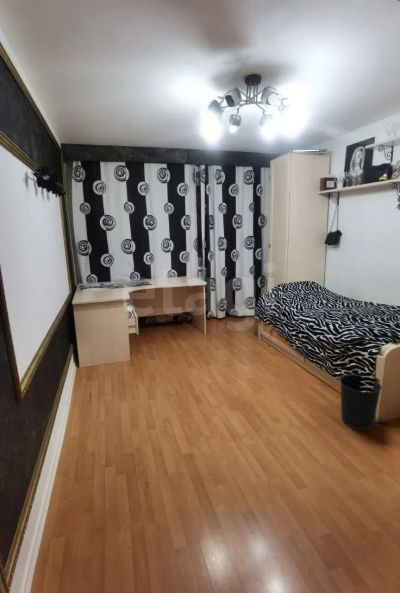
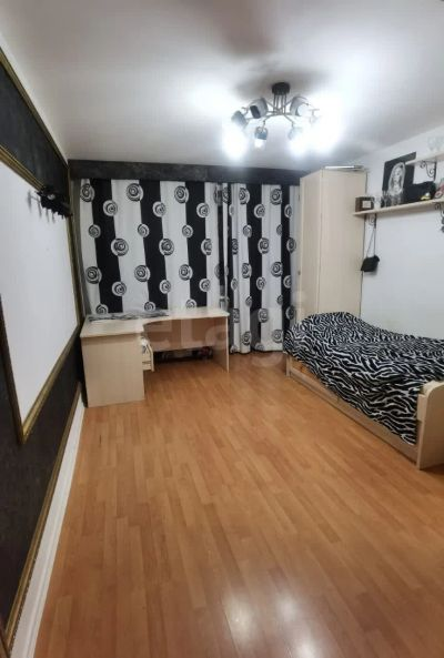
- wastebasket (358, 402)
